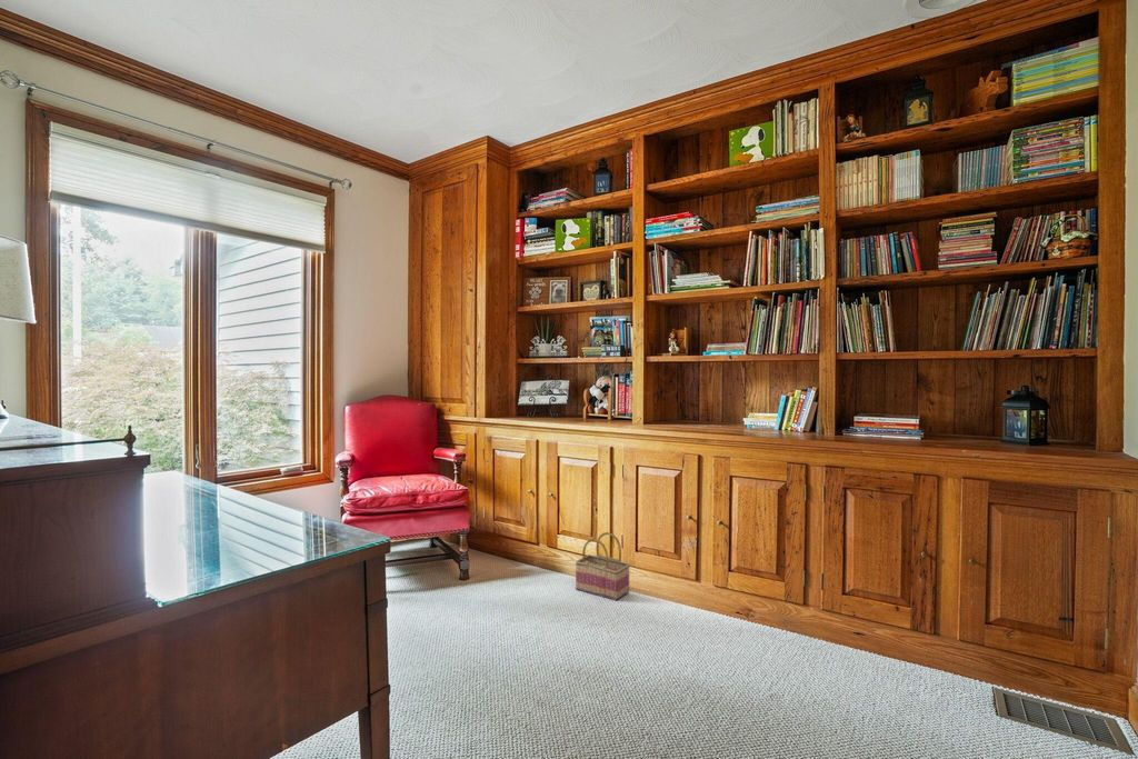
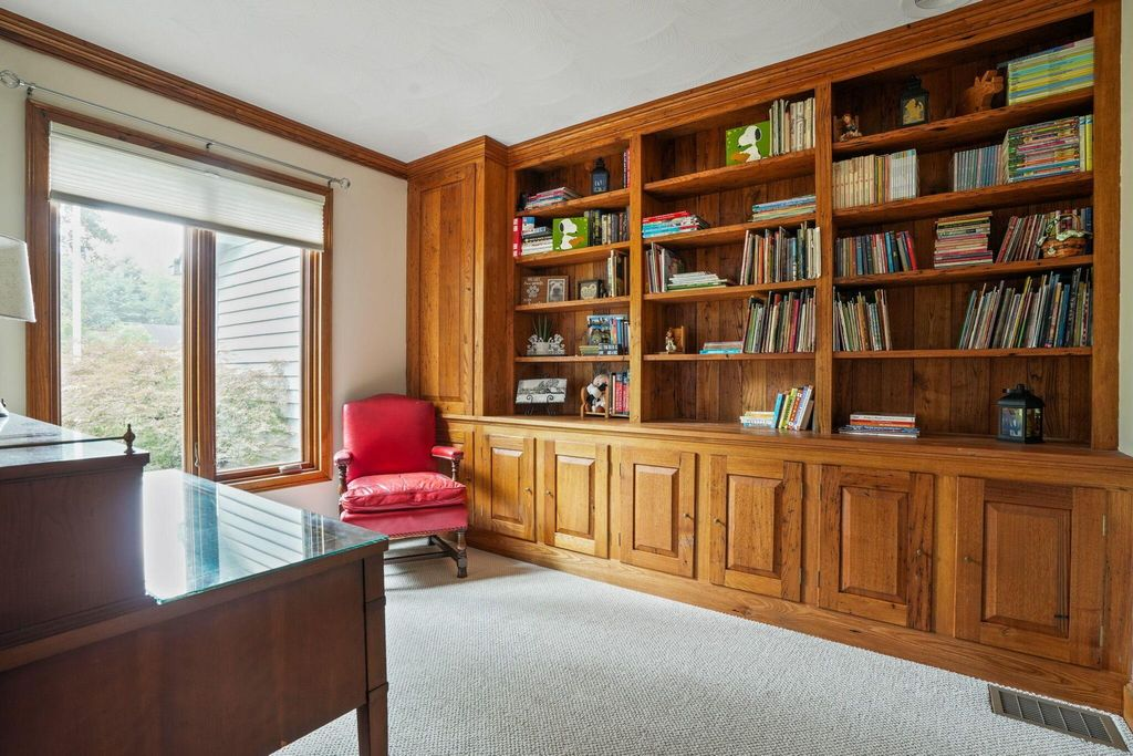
- basket (602, 562)
